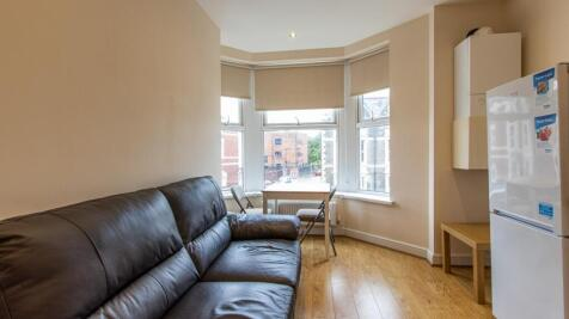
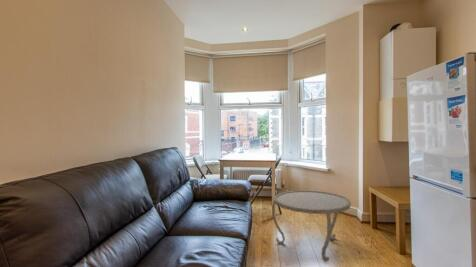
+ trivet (311, 213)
